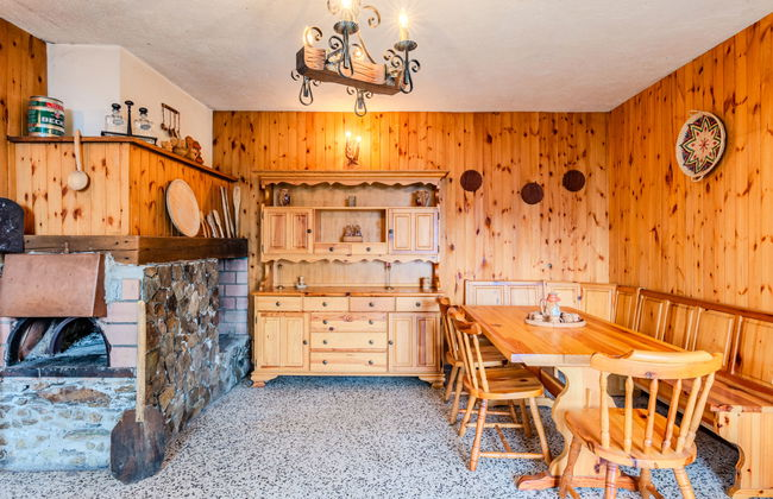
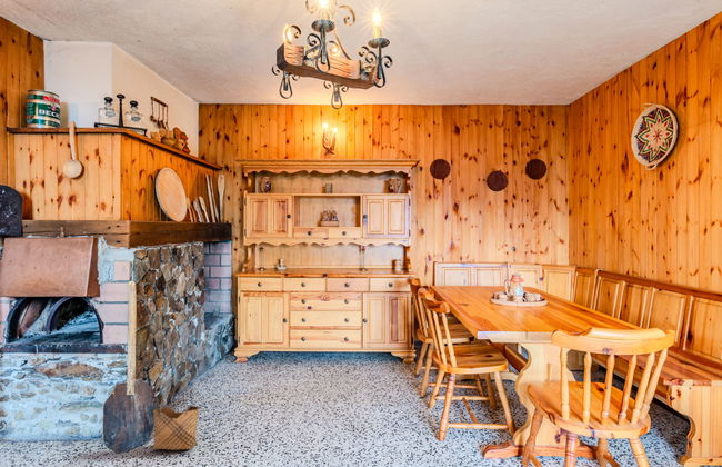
+ woven basket (176, 417)
